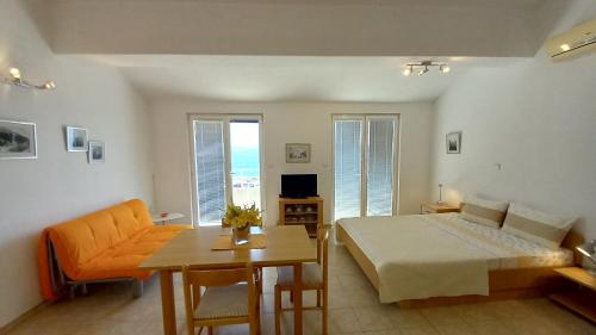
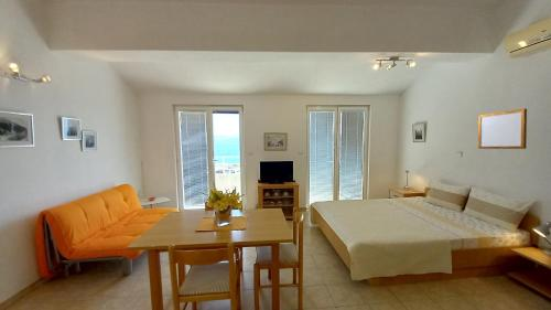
+ writing board (499, 130)
